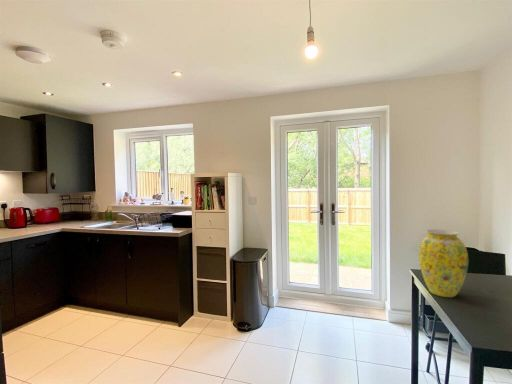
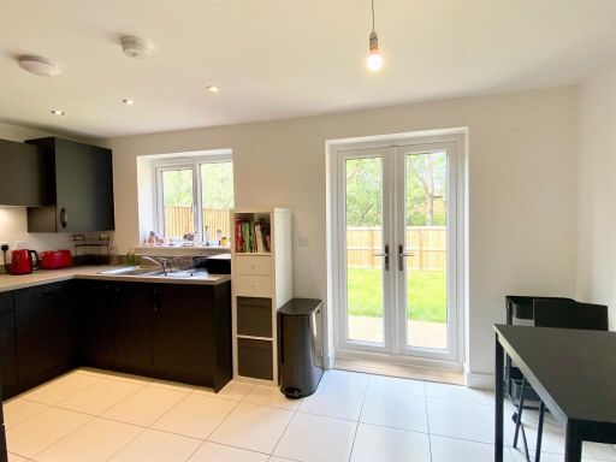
- vase (442, 262)
